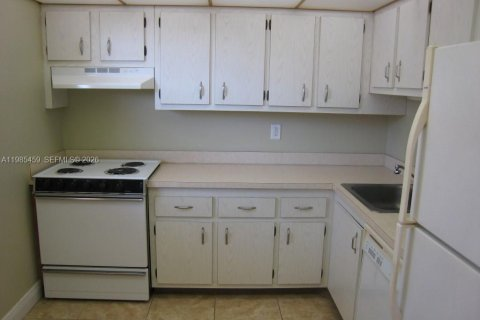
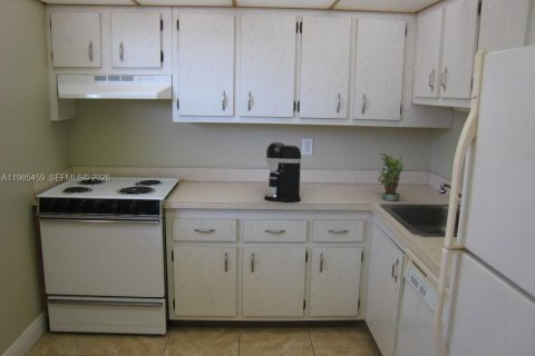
+ coffee maker (283, 170)
+ potted plant (388, 176)
